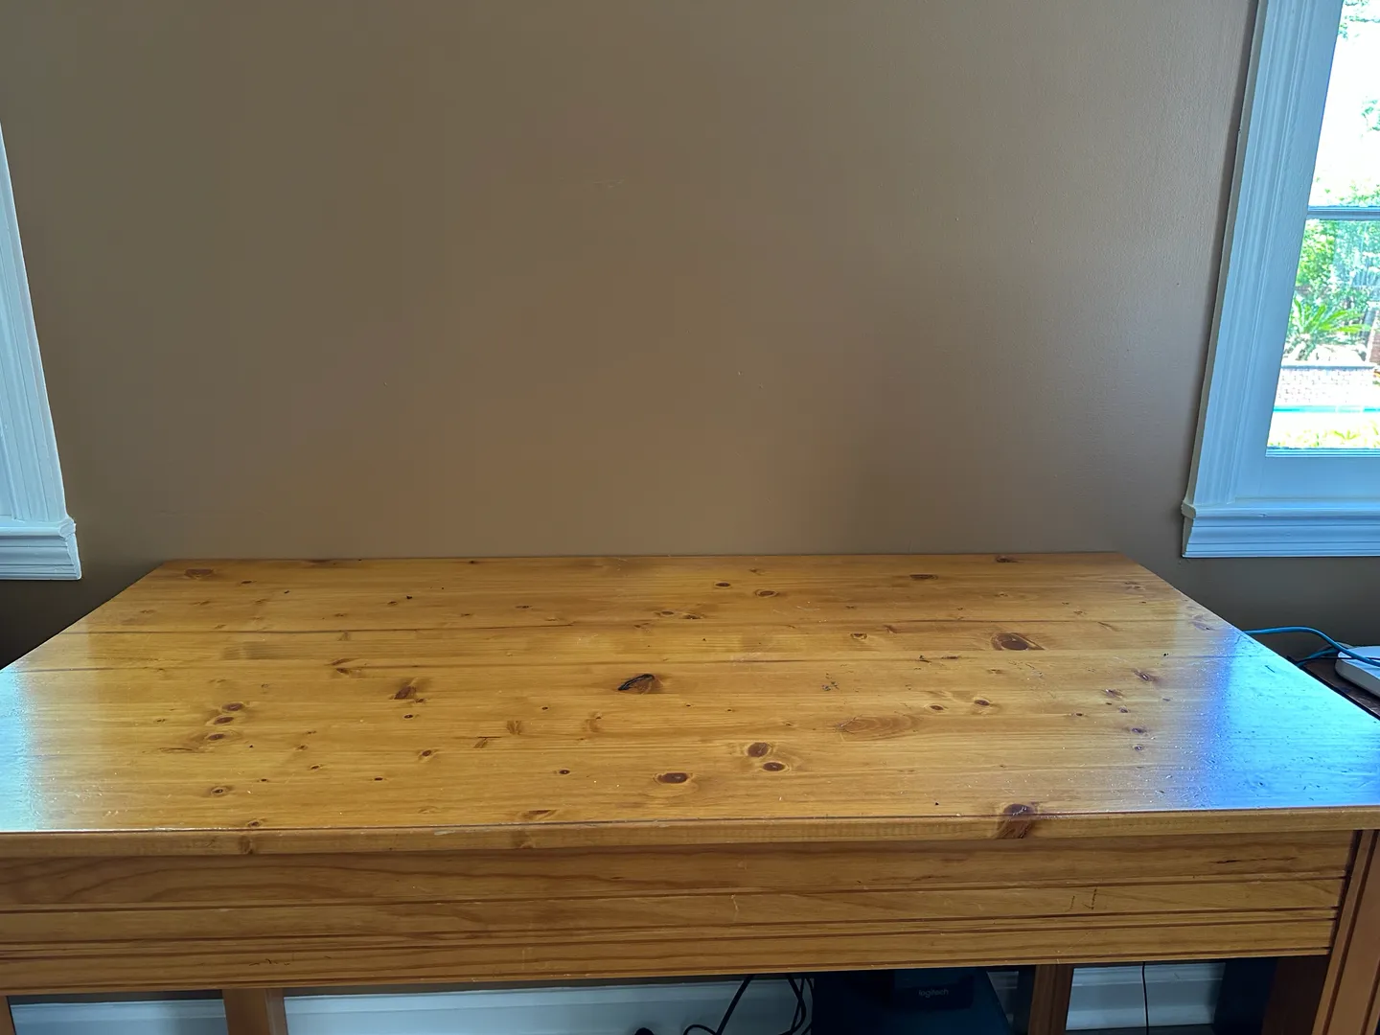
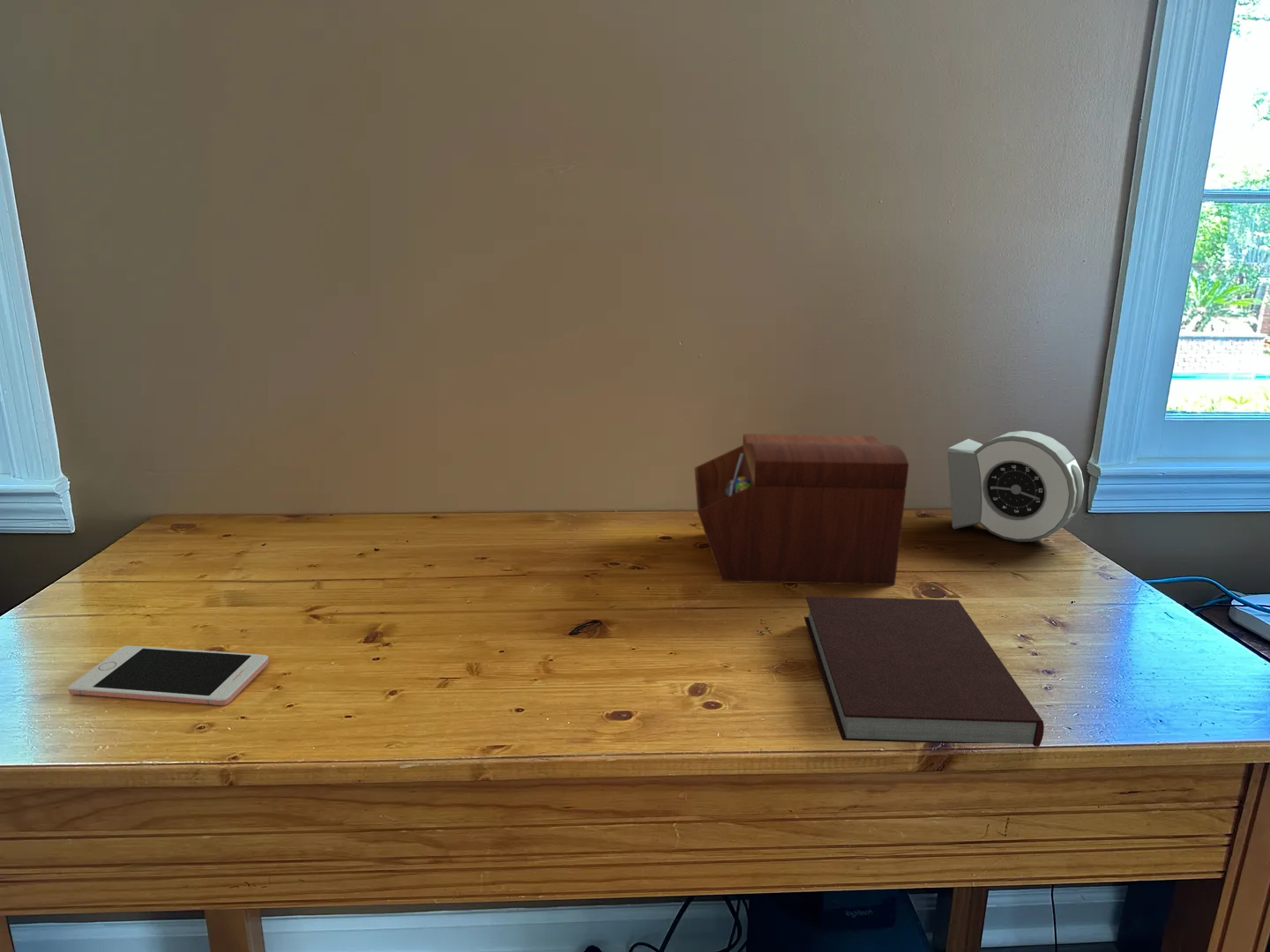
+ notebook (908, 662)
+ alarm clock (1014, 485)
+ cell phone (172, 673)
+ sewing box (789, 495)
